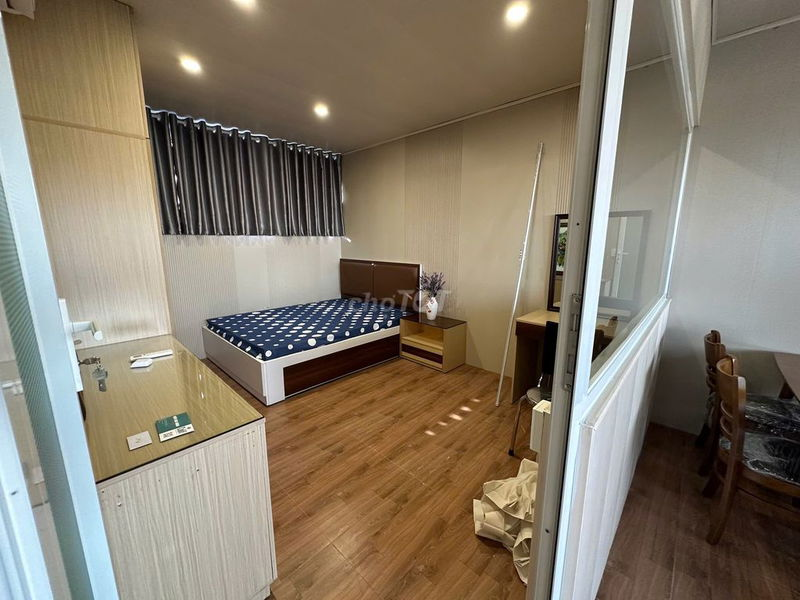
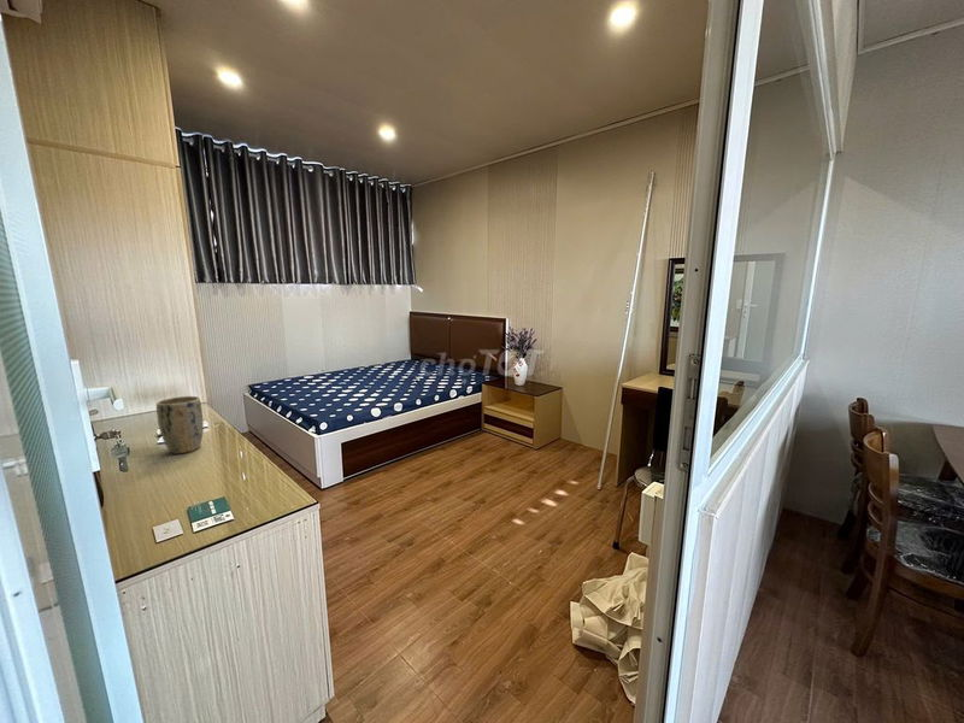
+ plant pot (181, 424)
